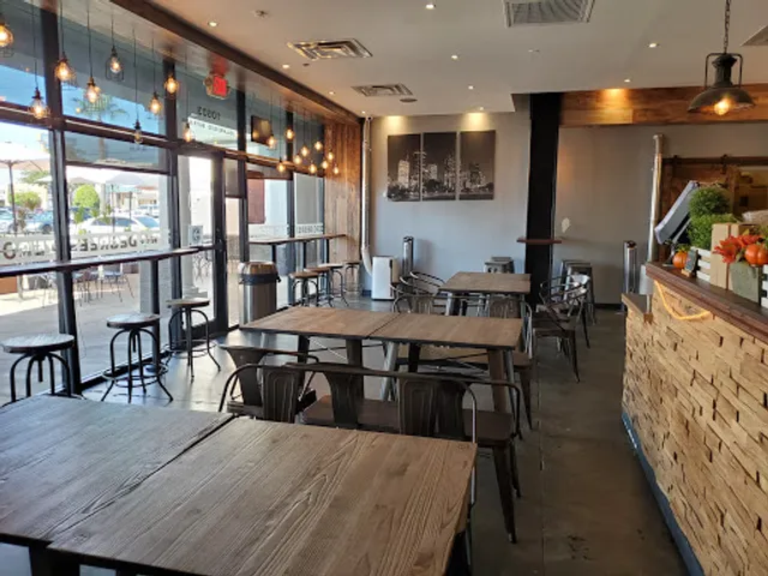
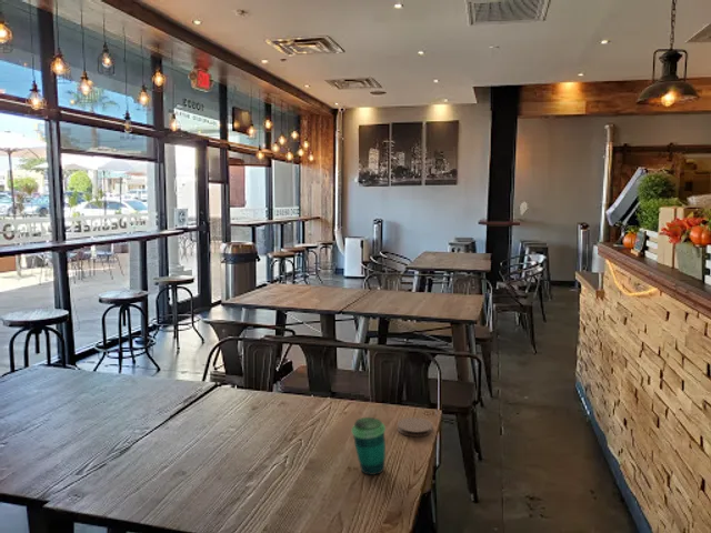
+ coaster (414, 426)
+ cup (368, 445)
